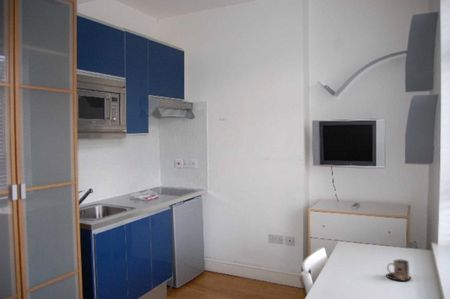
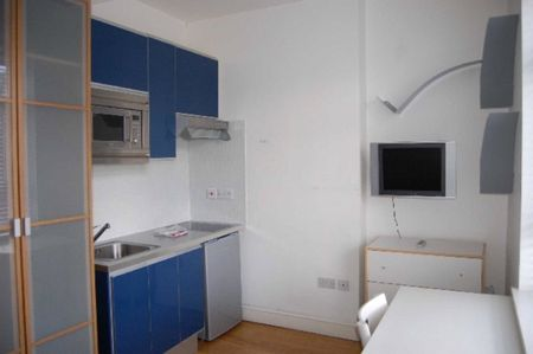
- mug (398, 268)
